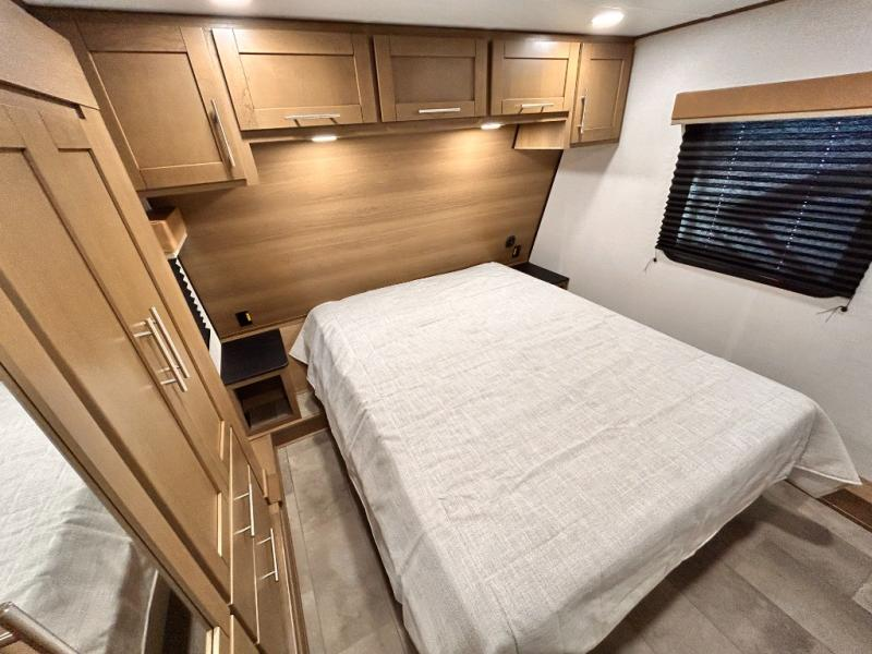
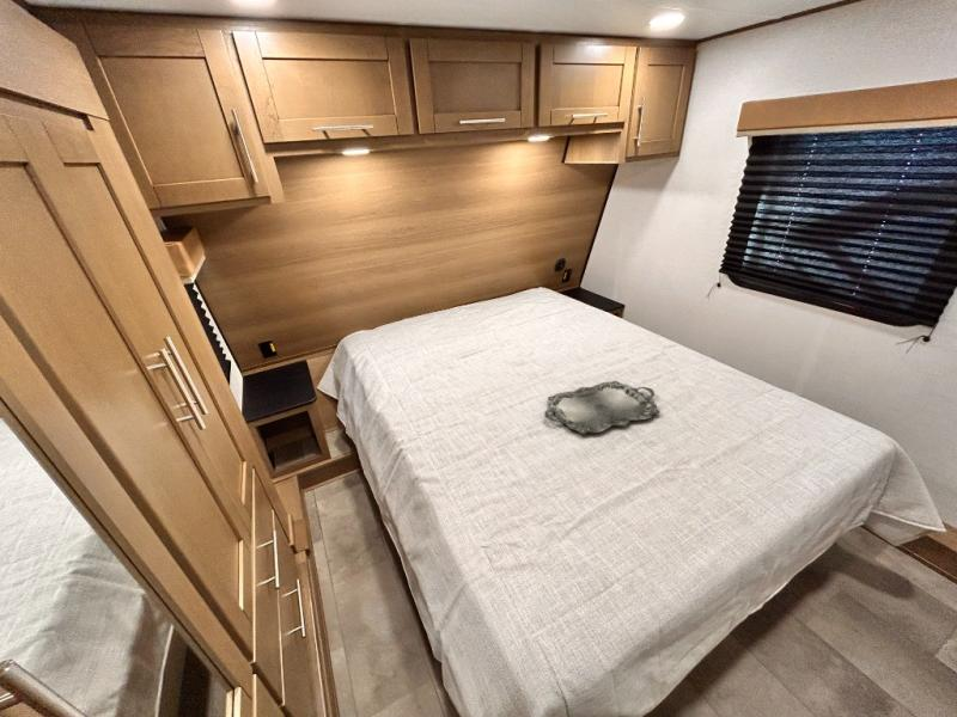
+ serving tray (601, 405)
